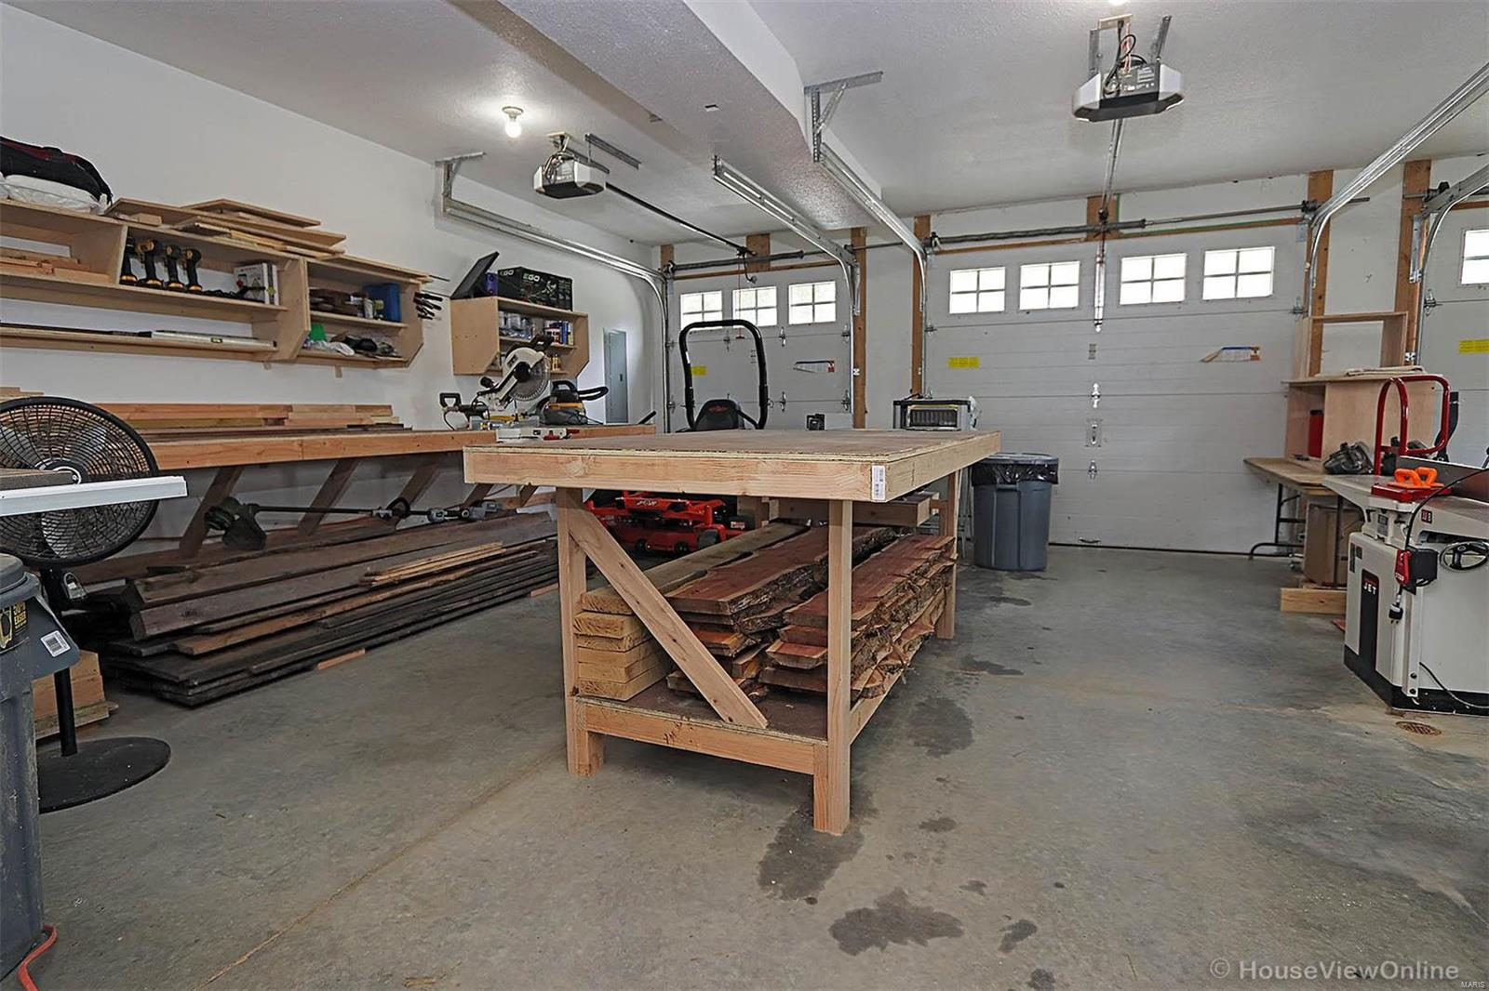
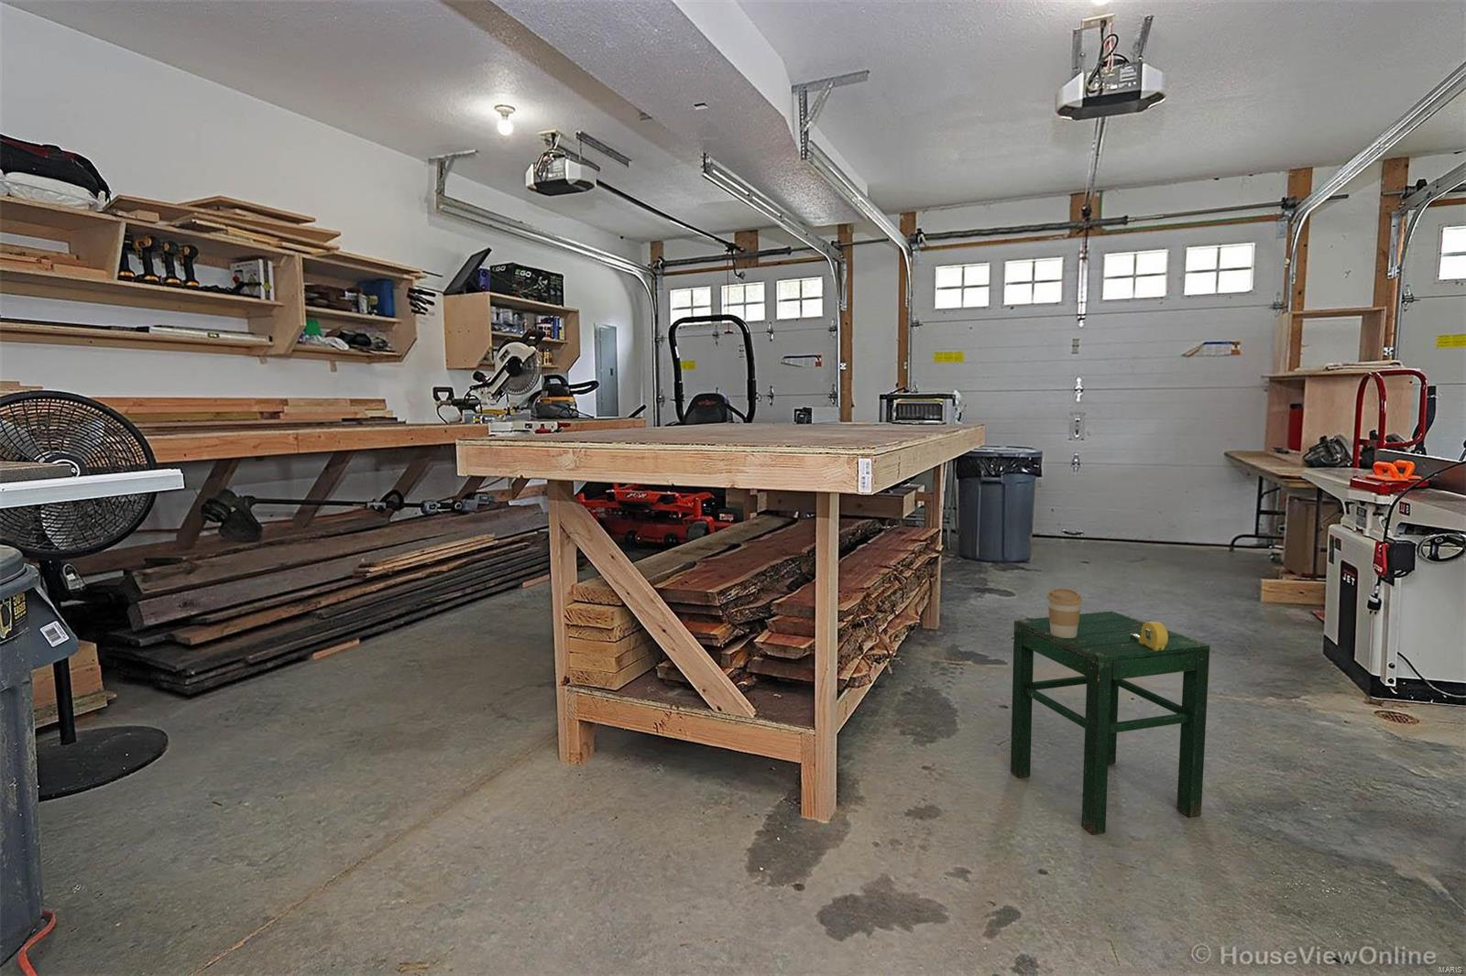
+ coffee cup (1064, 611)
+ stool (1102, 712)
+ tape measure (1147, 631)
